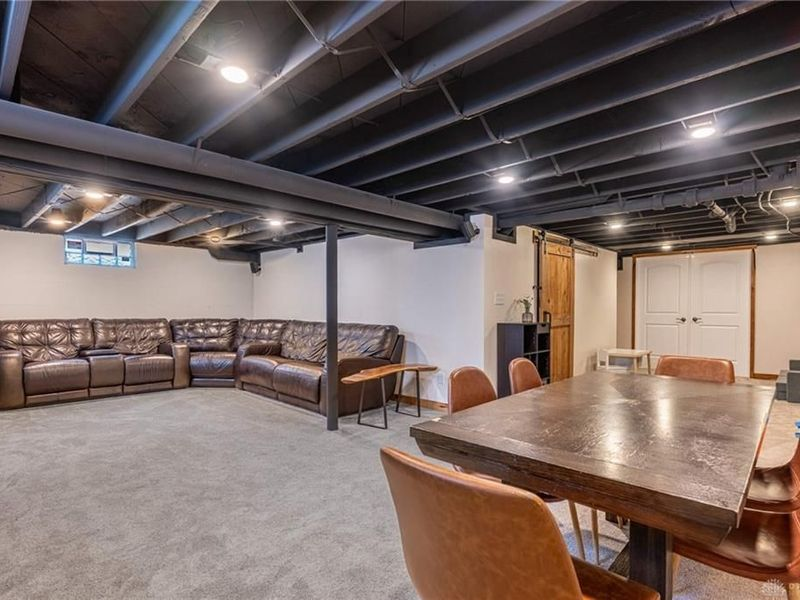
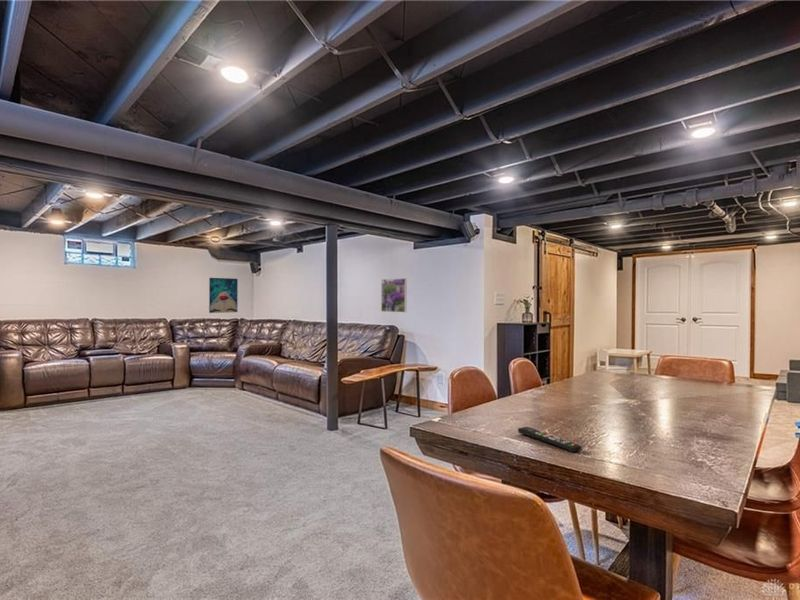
+ remote control (547, 438)
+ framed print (393, 295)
+ wall art (223, 295)
